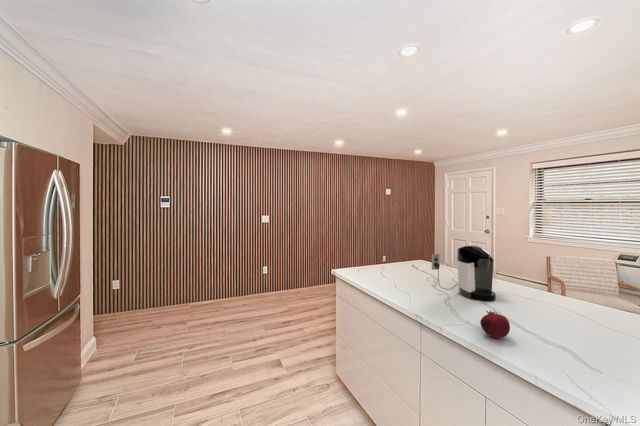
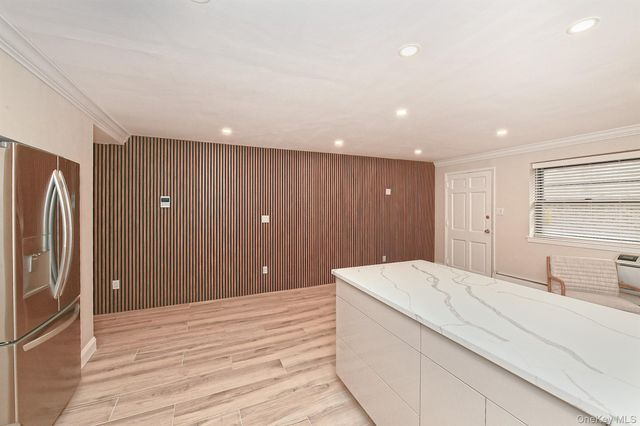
- fruit (495, 324)
- coffee maker (467, 271)
